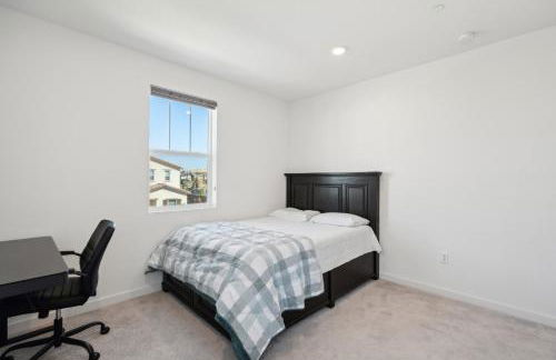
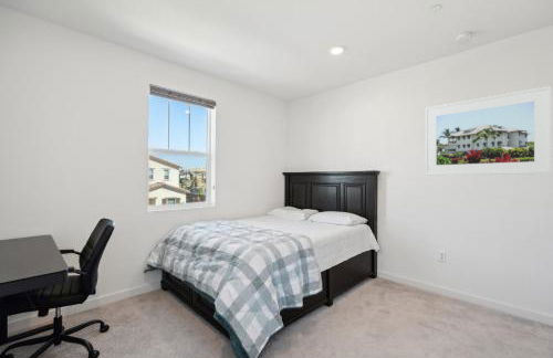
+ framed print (480, 136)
